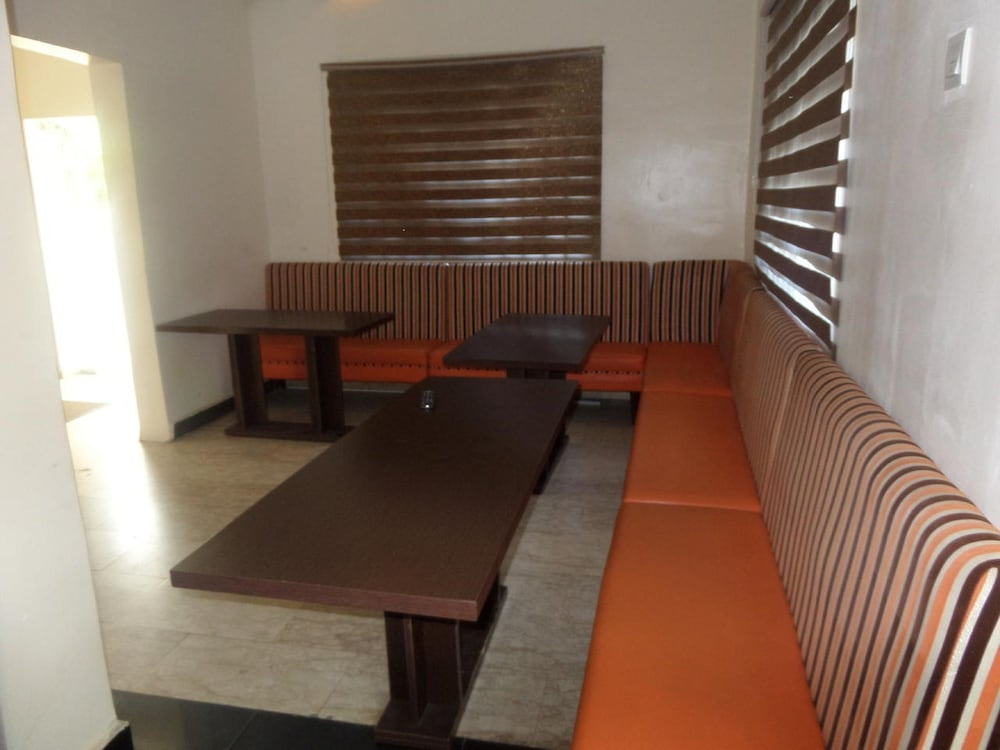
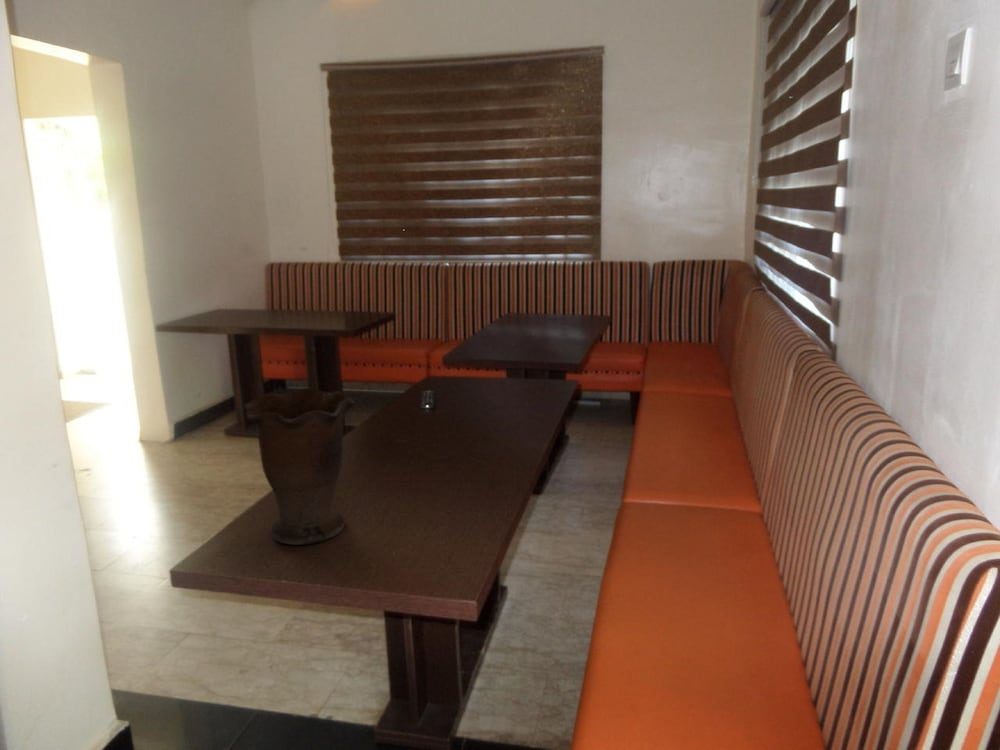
+ vase (305, 465)
